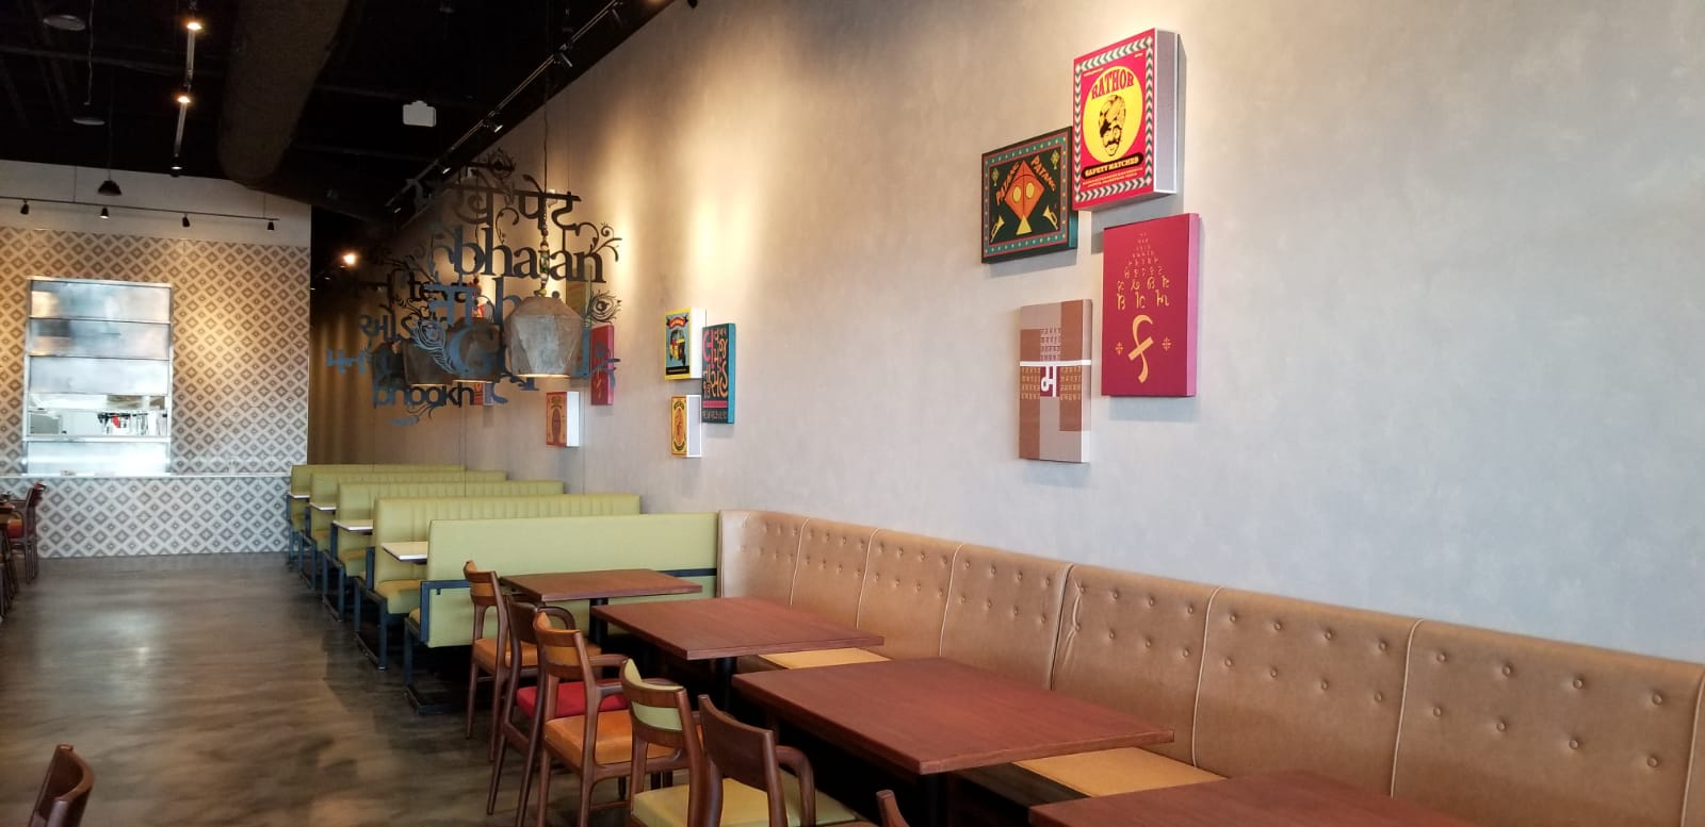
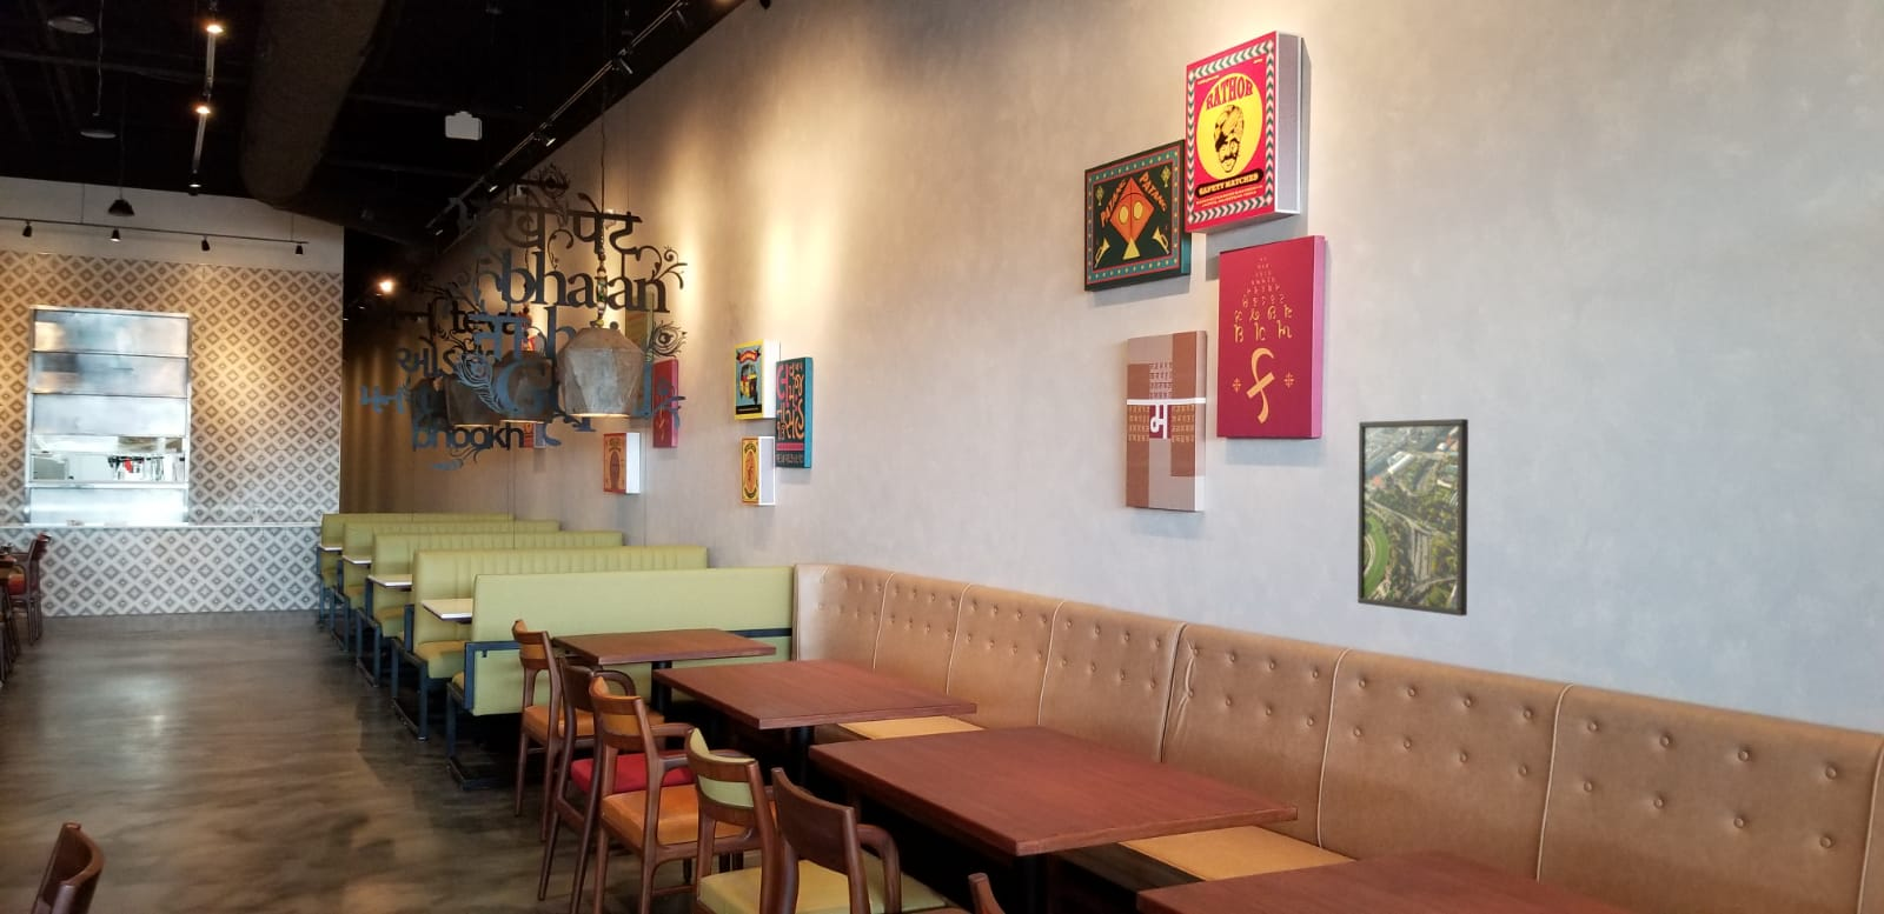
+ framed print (1411, 514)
